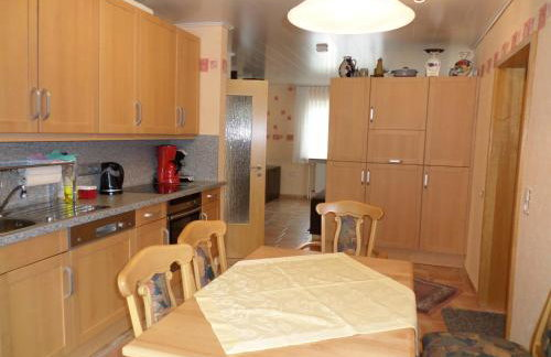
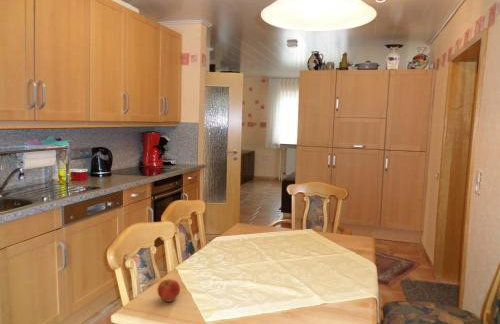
+ apple (168, 289)
